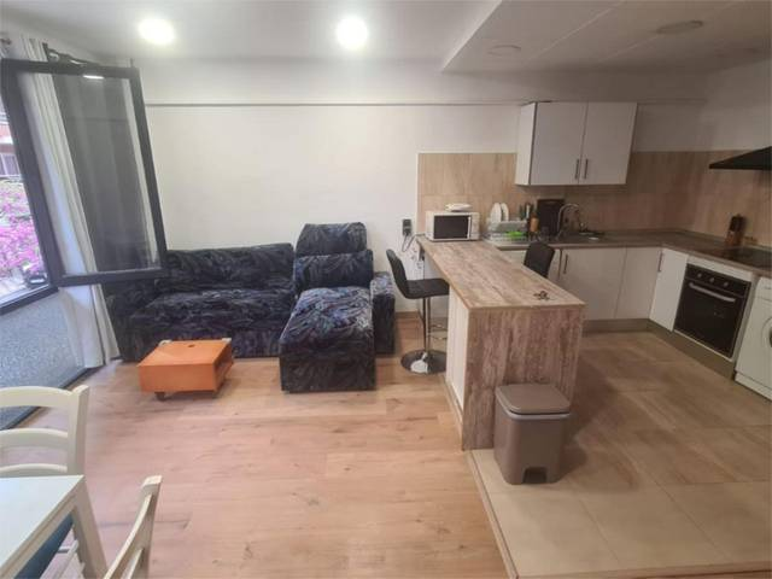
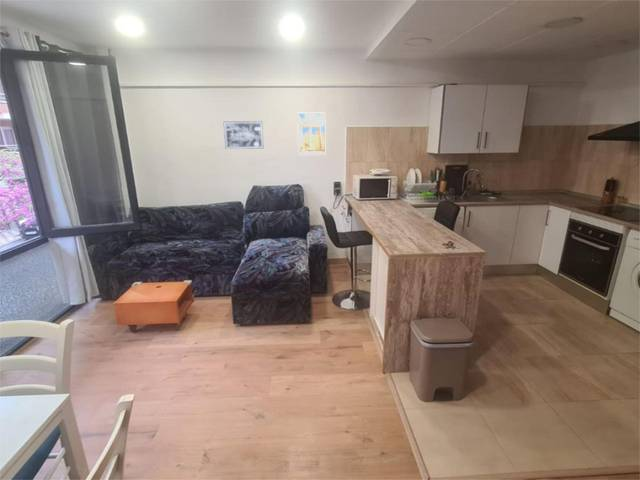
+ wall art (243, 135)
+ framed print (311, 134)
